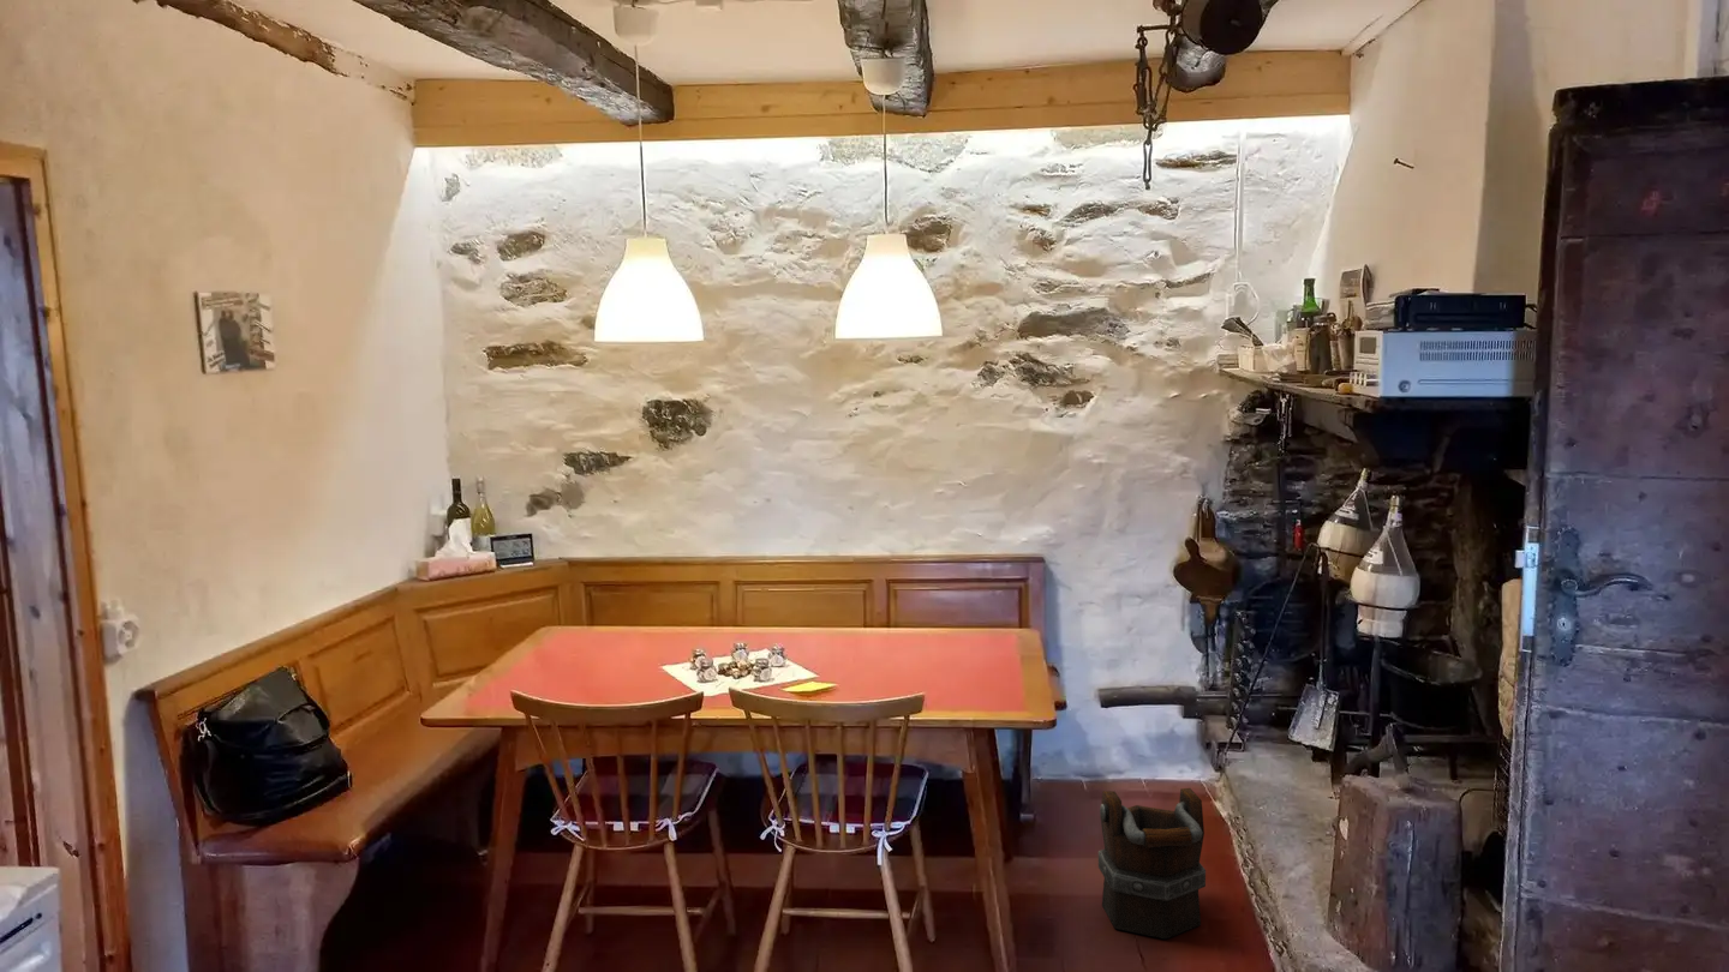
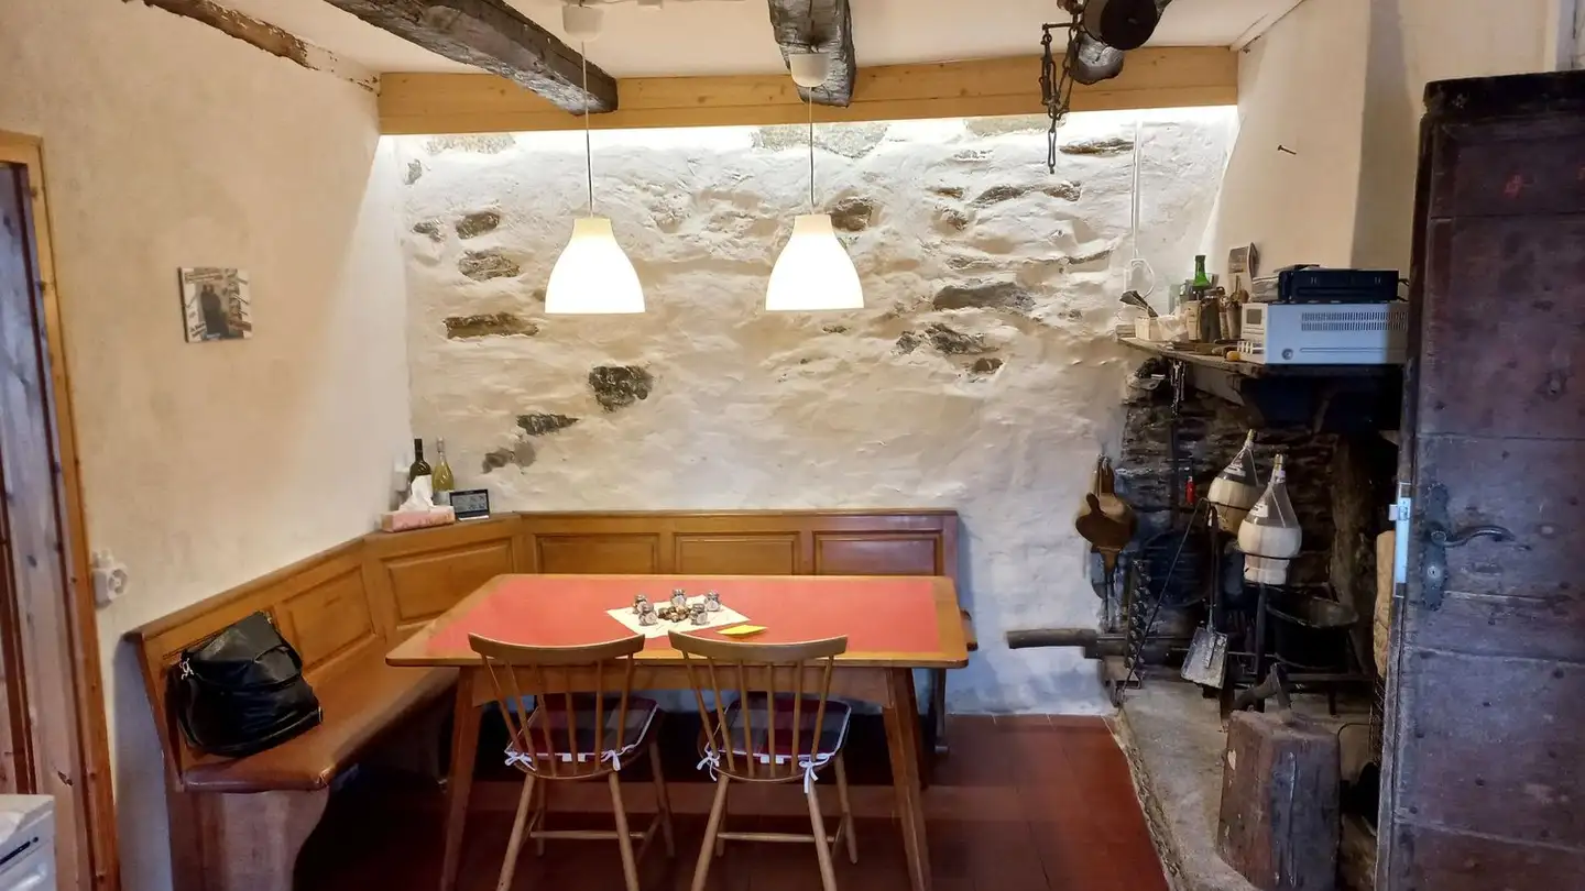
- wooden bucket (1150, 856)
